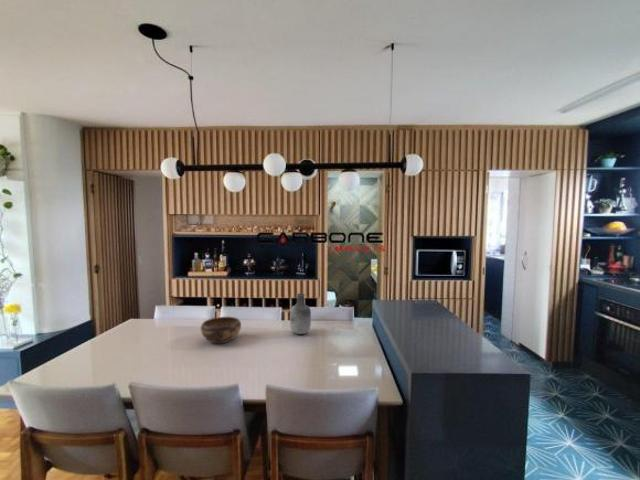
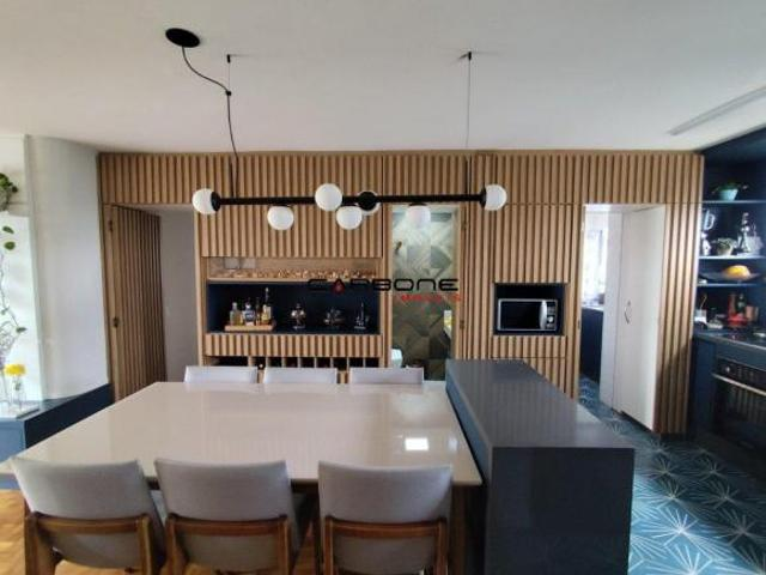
- decorative bowl (221, 330)
- vase (300, 313)
